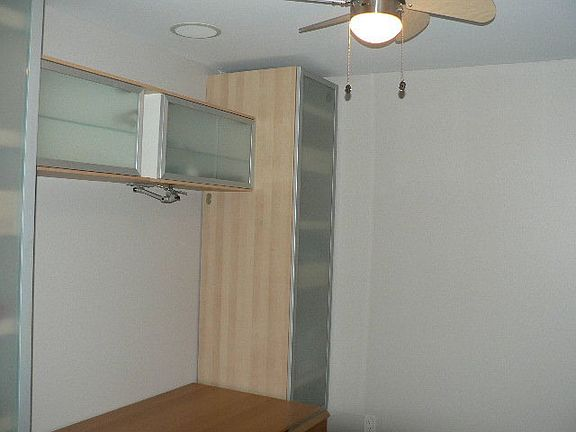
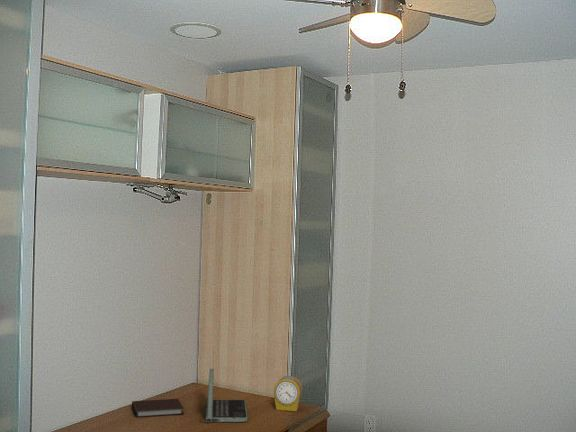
+ notebook (157, 407)
+ alarm clock (288, 392)
+ laptop (224, 400)
